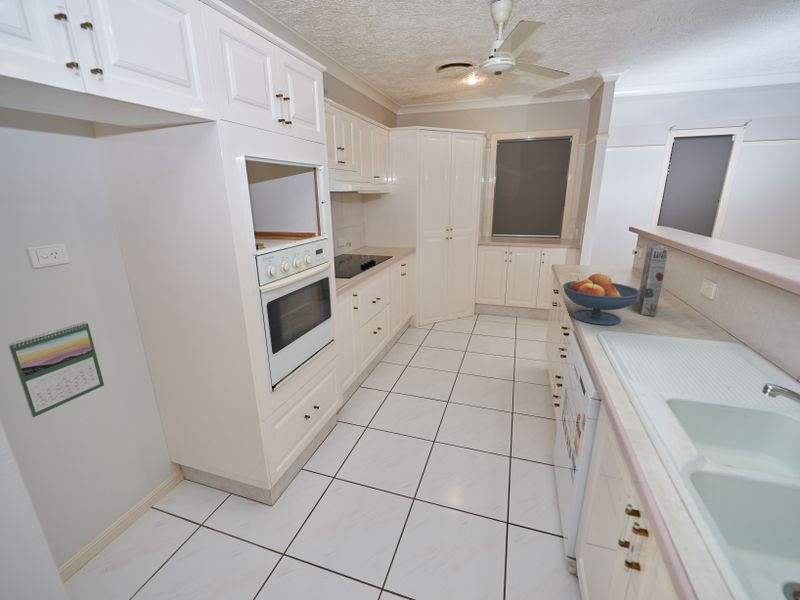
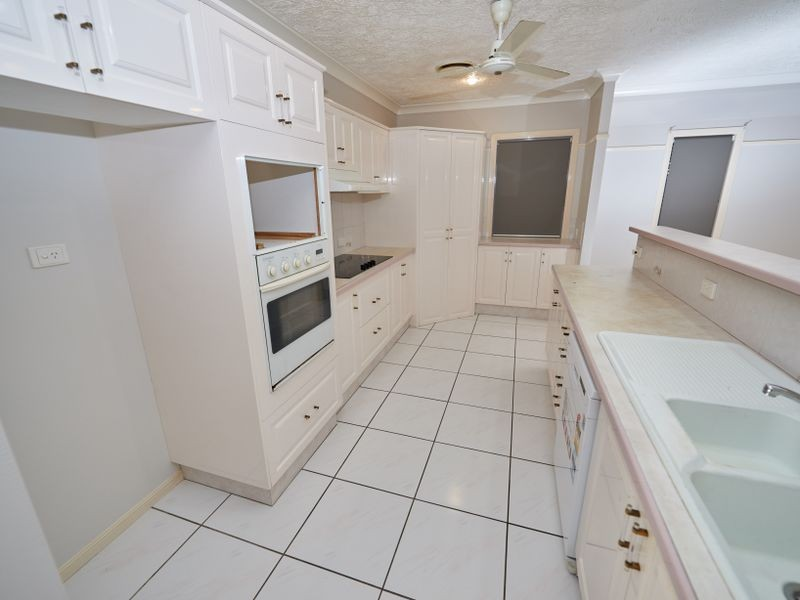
- cereal box (651, 278)
- calendar (61, 366)
- fruit bowl (598, 297)
